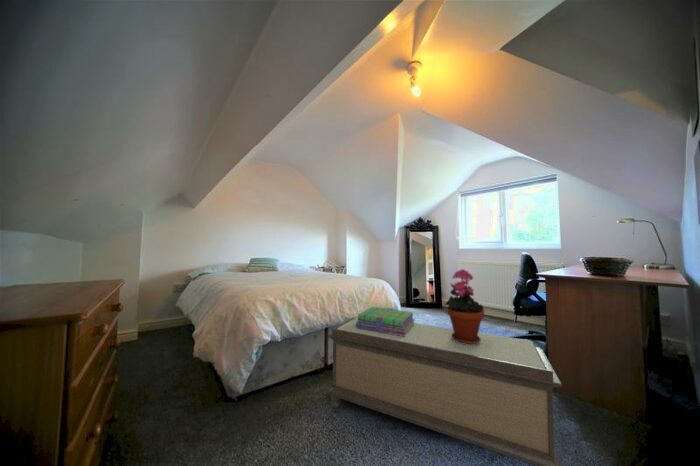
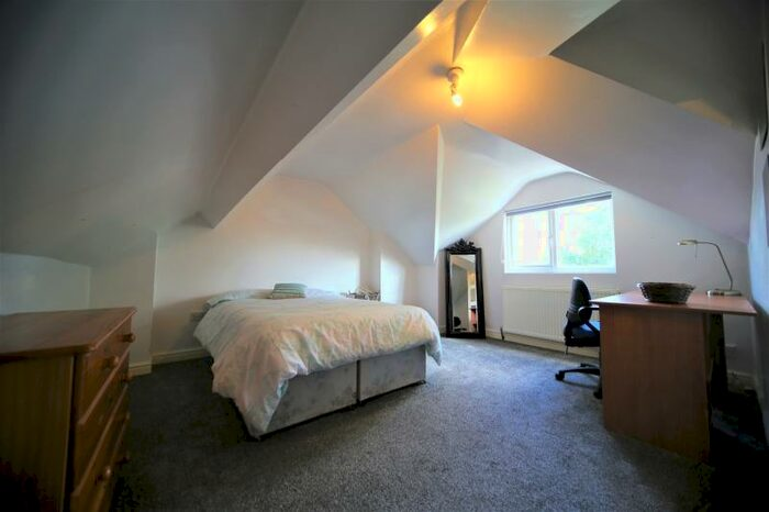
- bench (428, 376)
- stack of books (386, 319)
- potted plant (463, 304)
